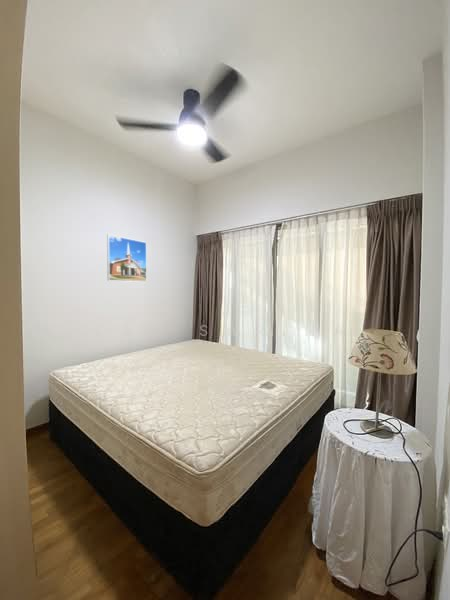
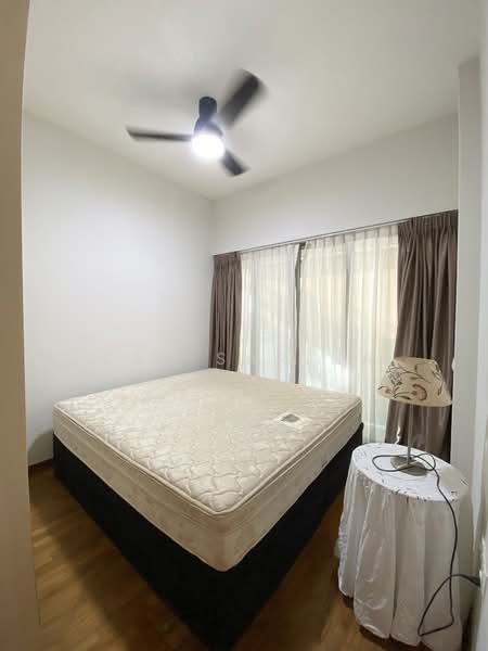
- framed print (128, 260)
